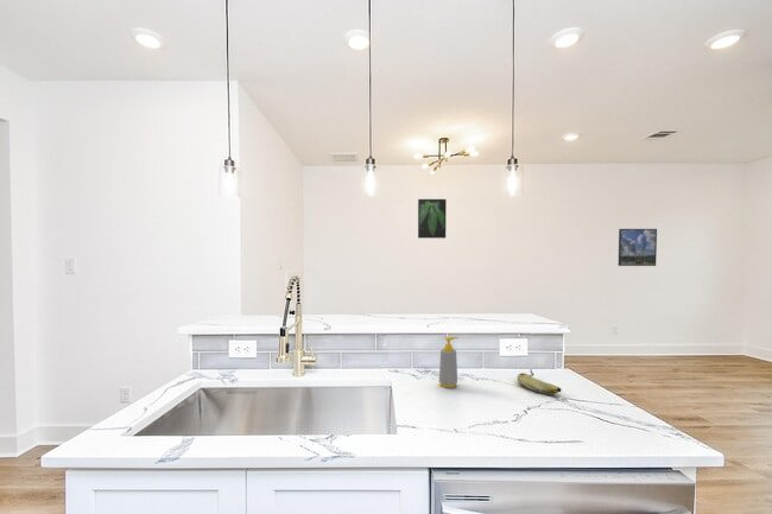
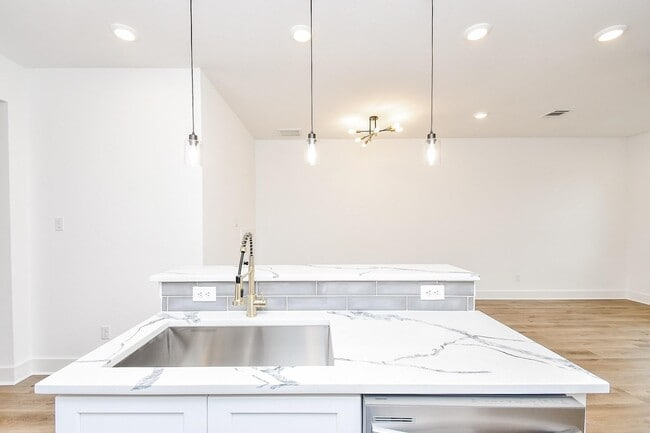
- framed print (431, 218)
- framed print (637, 247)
- fruit (533, 380)
- soap bottle (448, 361)
